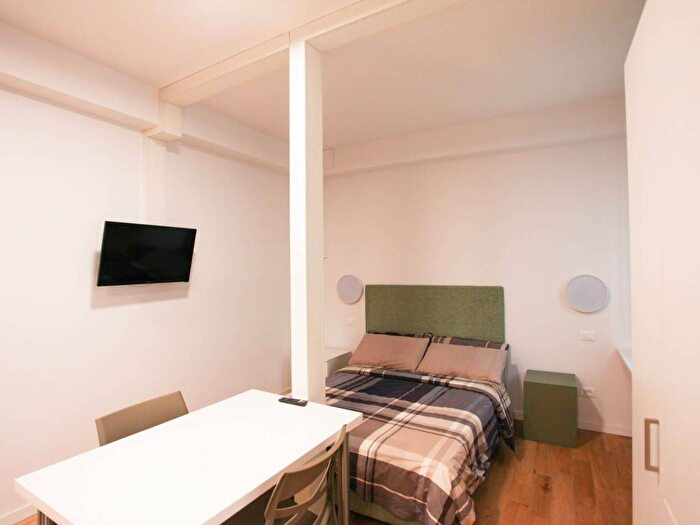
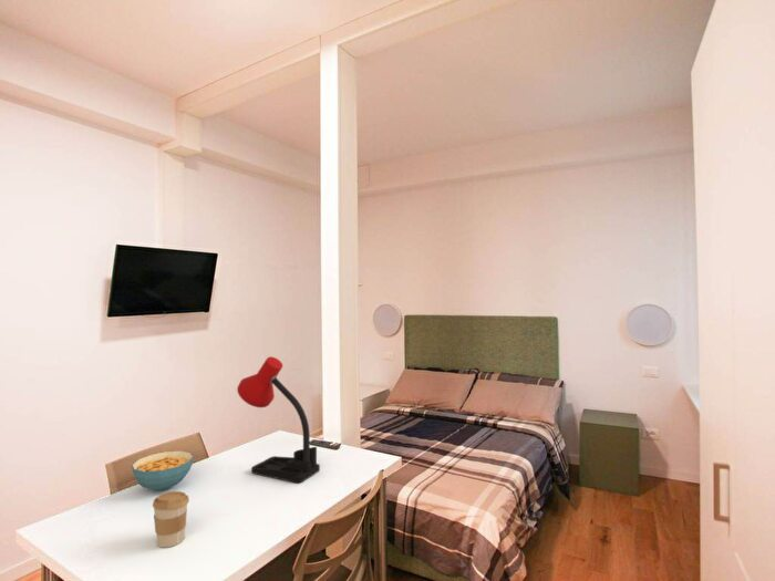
+ coffee cup (170, 517)
+ cereal bowl (163, 474)
+ desk lamp (268, 404)
